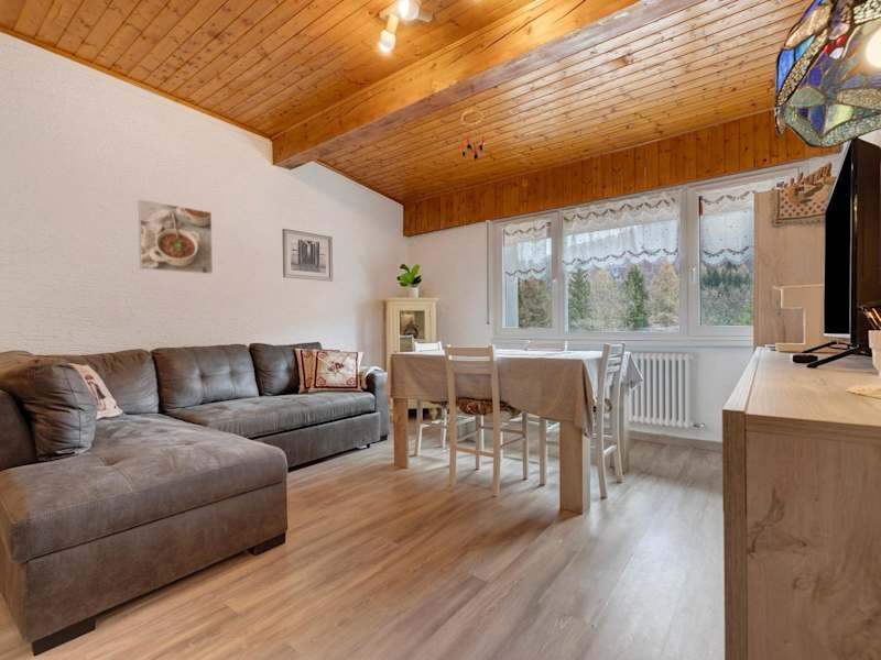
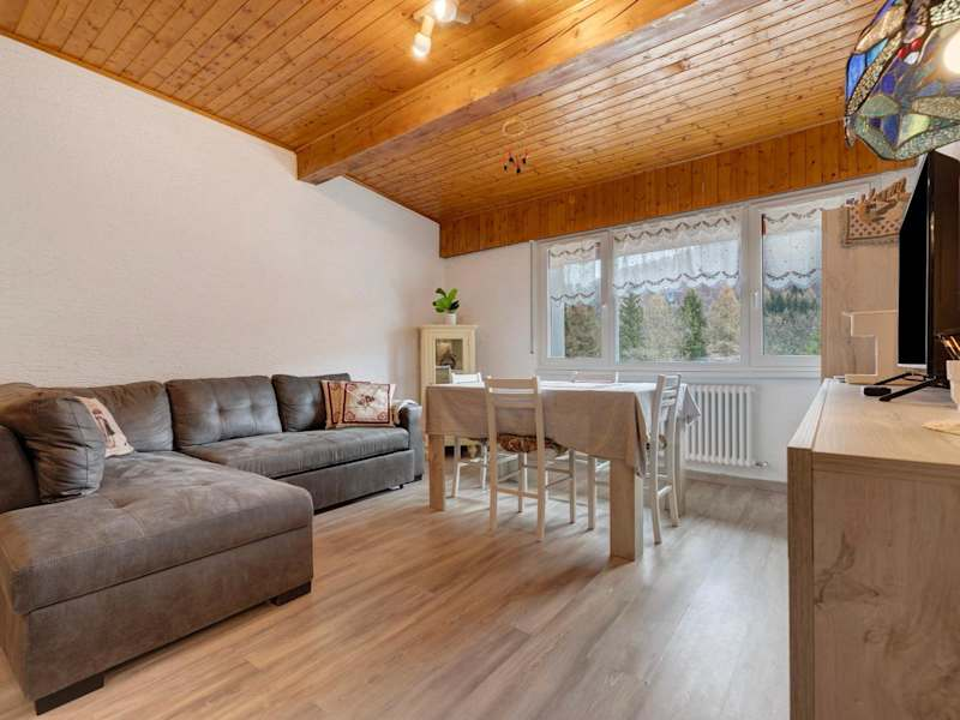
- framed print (177, 239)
- wall art (308, 255)
